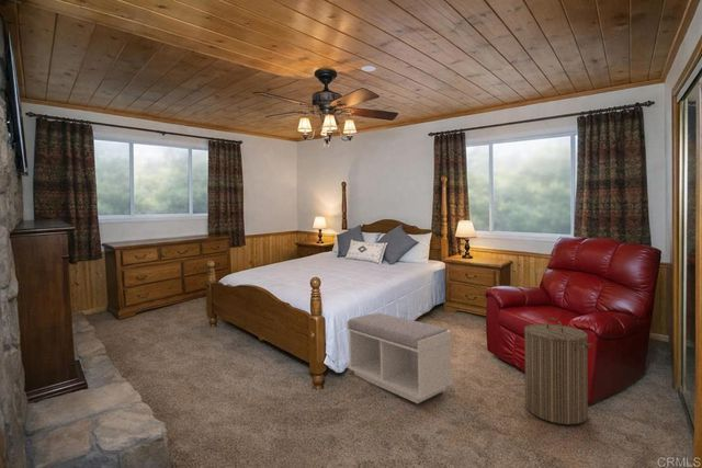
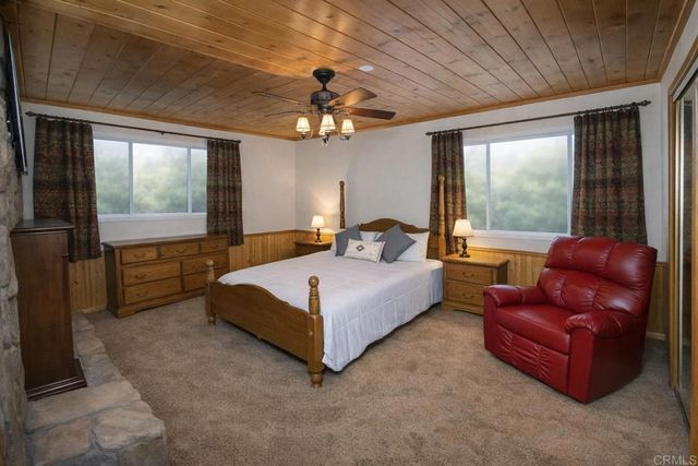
- bench (396, 352)
- laundry hamper (555, 364)
